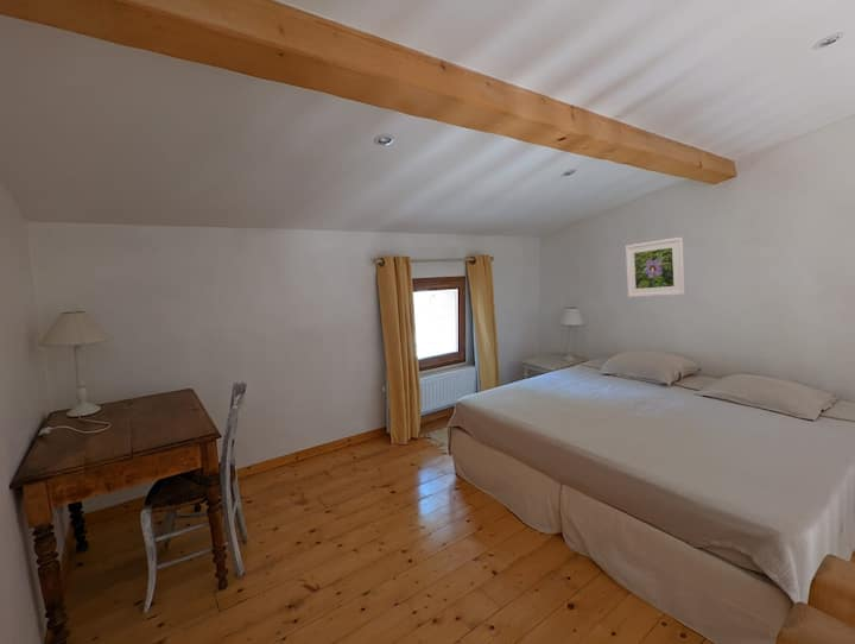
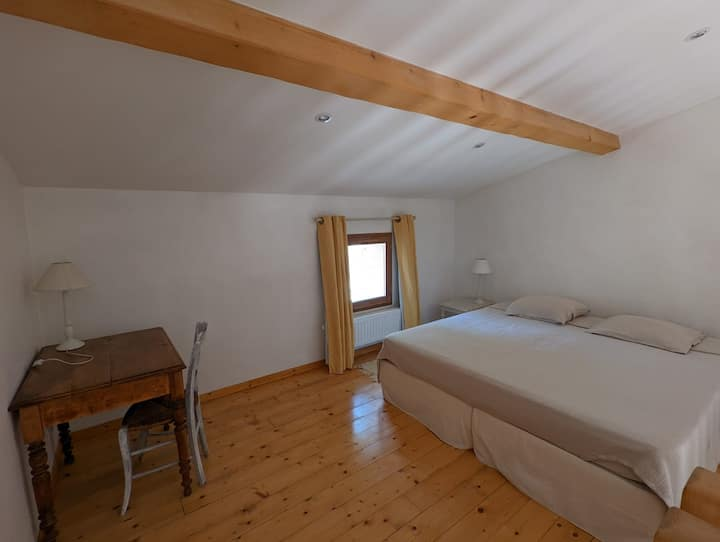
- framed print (653, 269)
